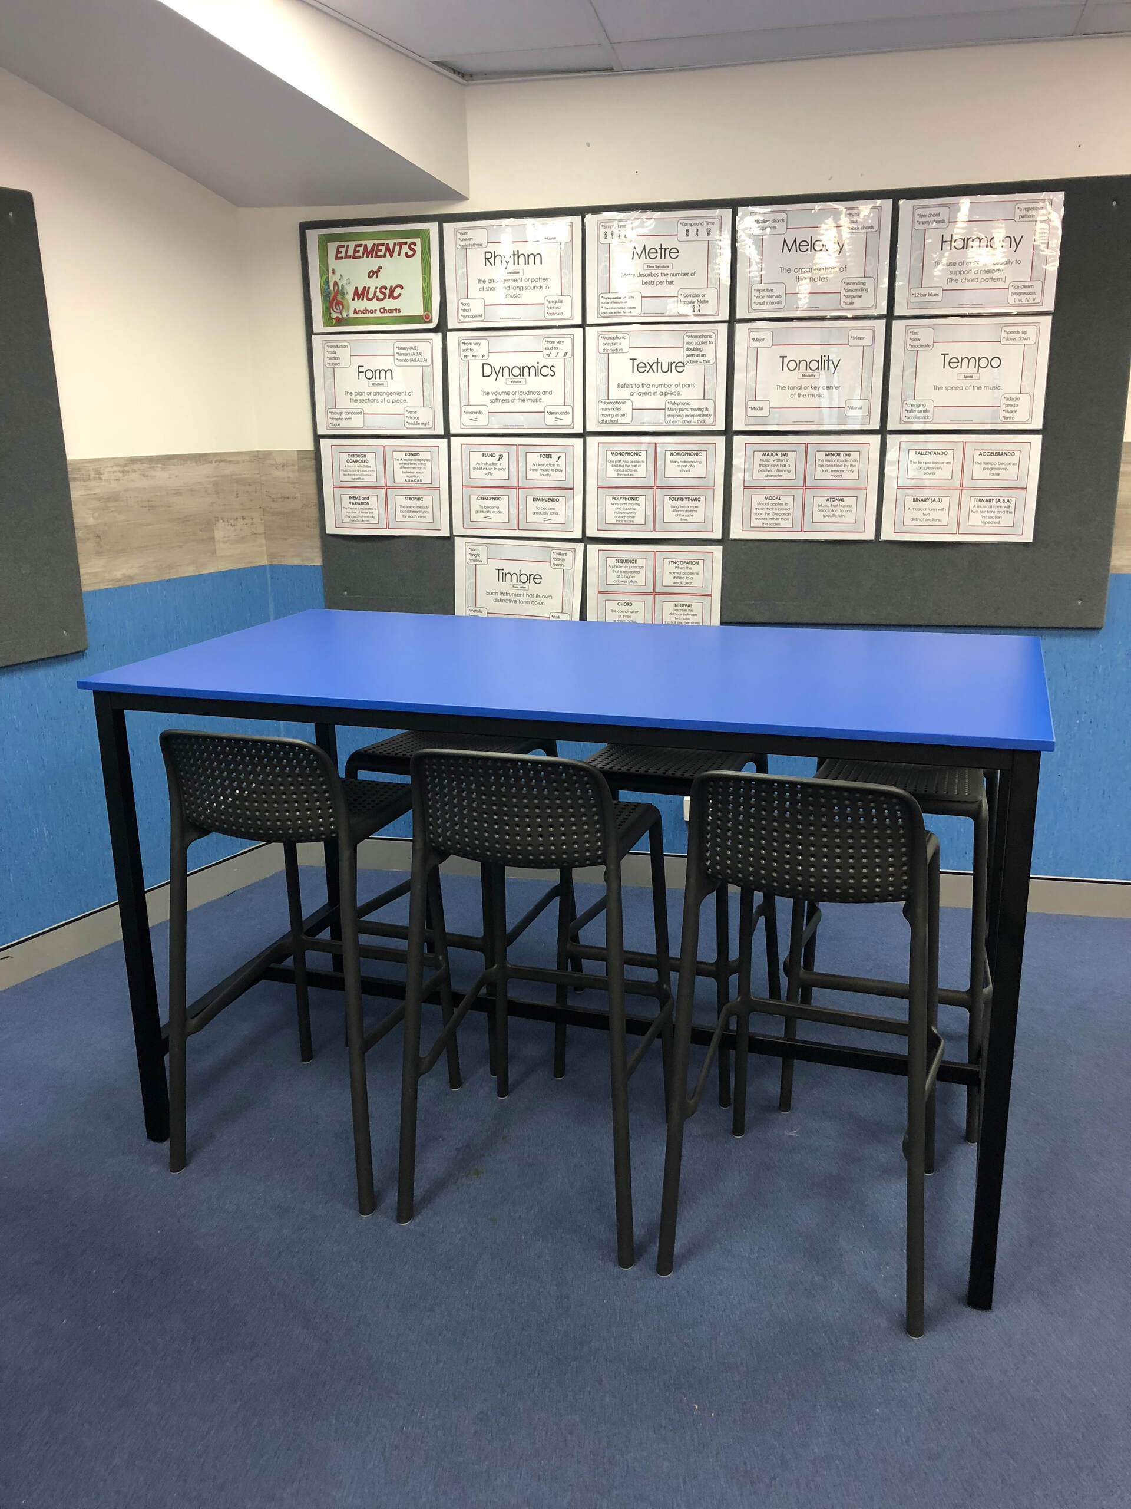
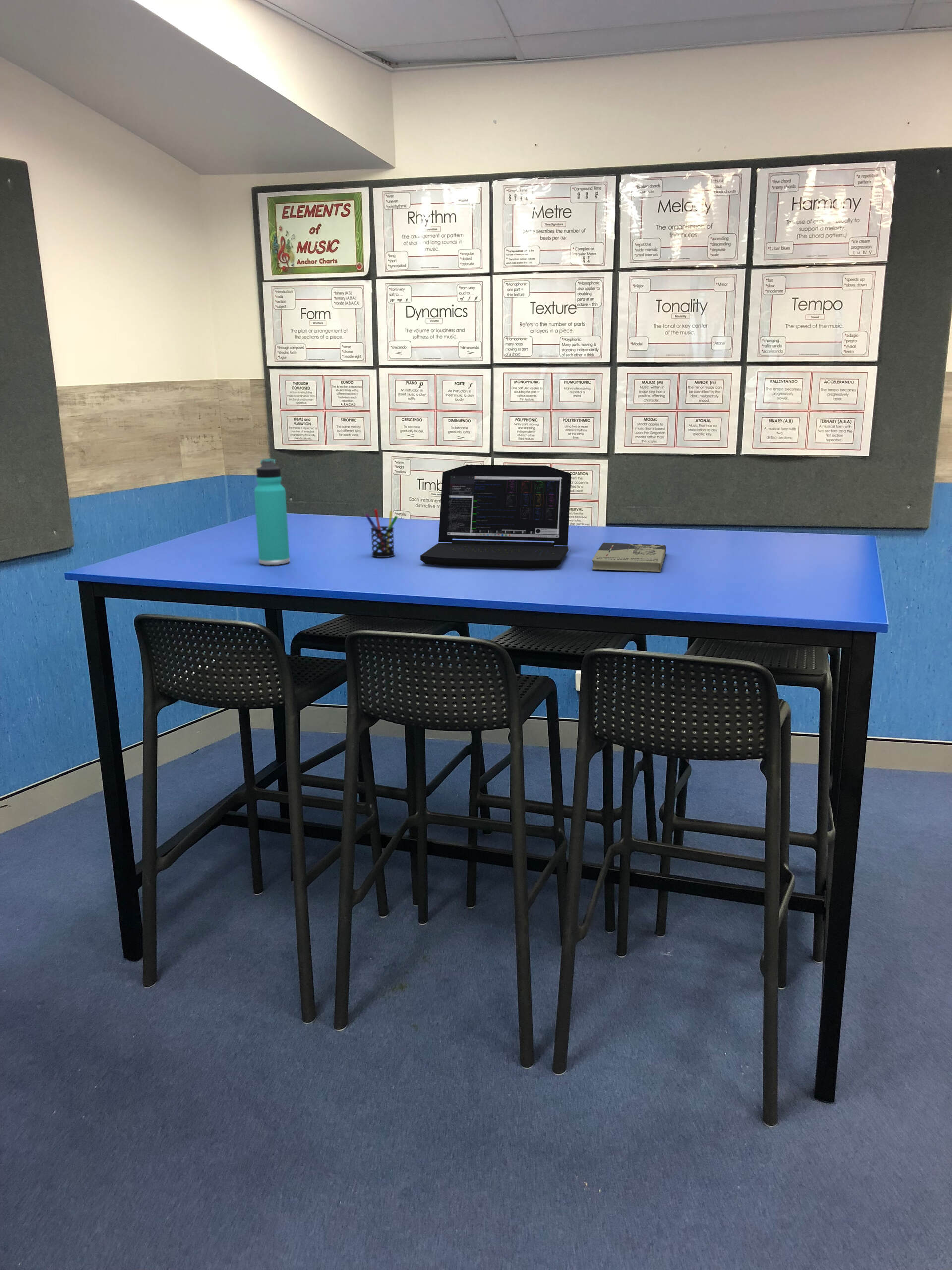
+ pen holder (383, 533)
+ laptop (497, 514)
+ thermos bottle (271, 511)
+ book (630, 556)
